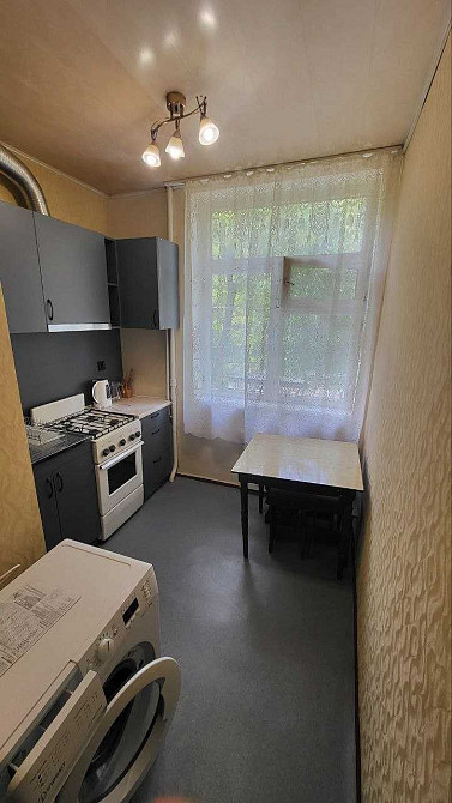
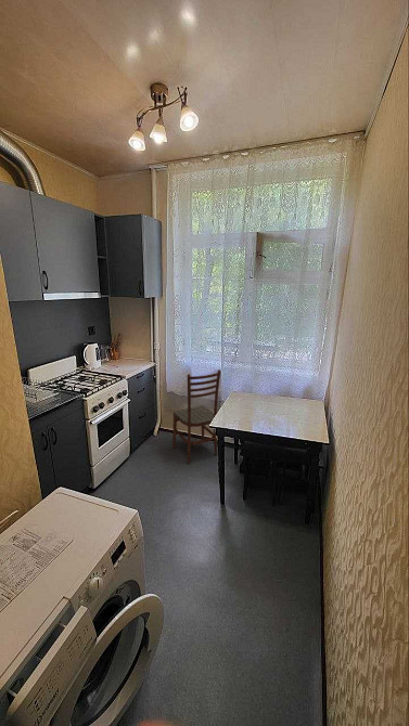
+ dining chair (195, 411)
